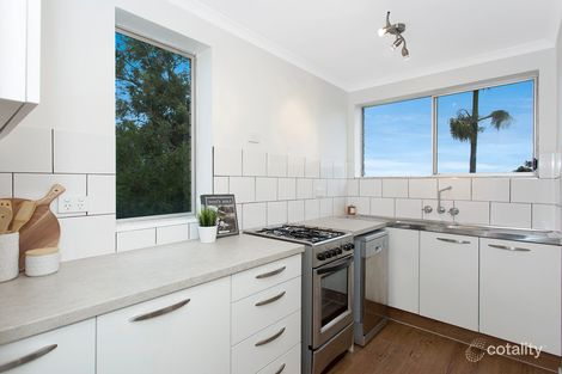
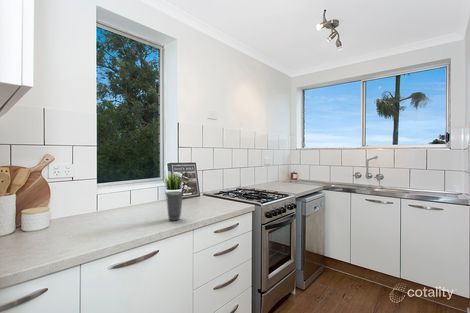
+ cup (174, 206)
